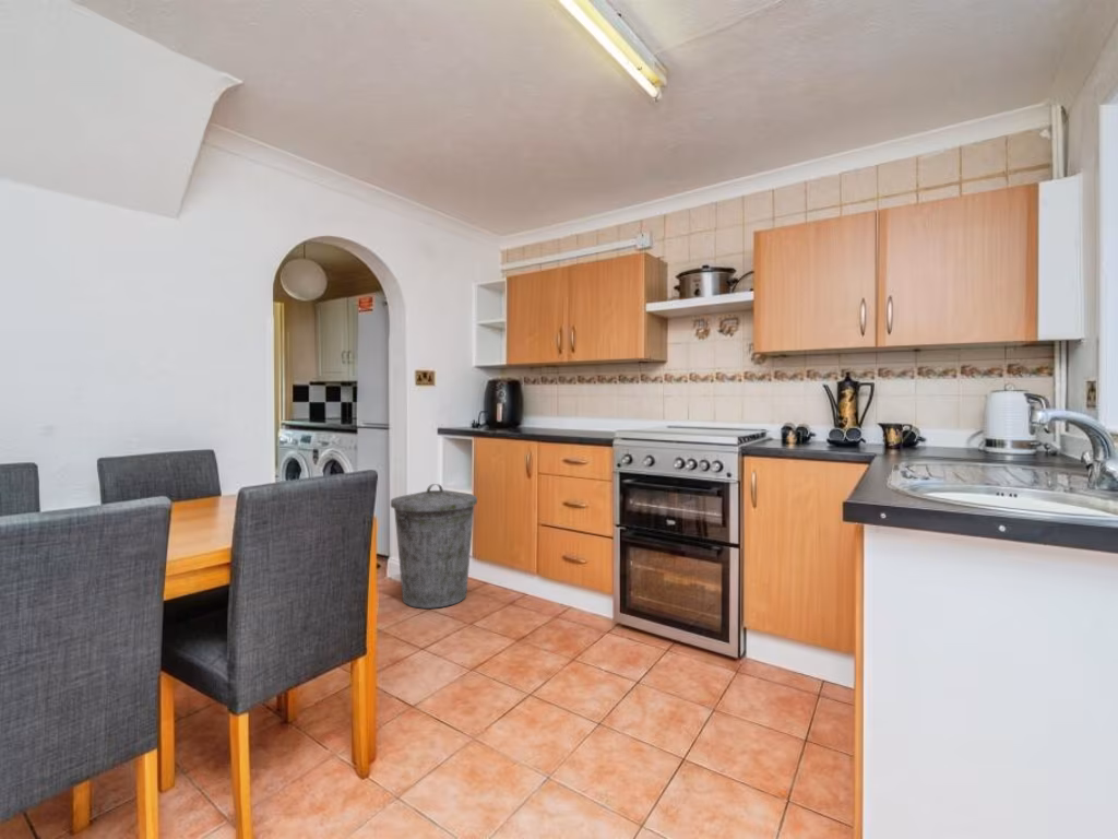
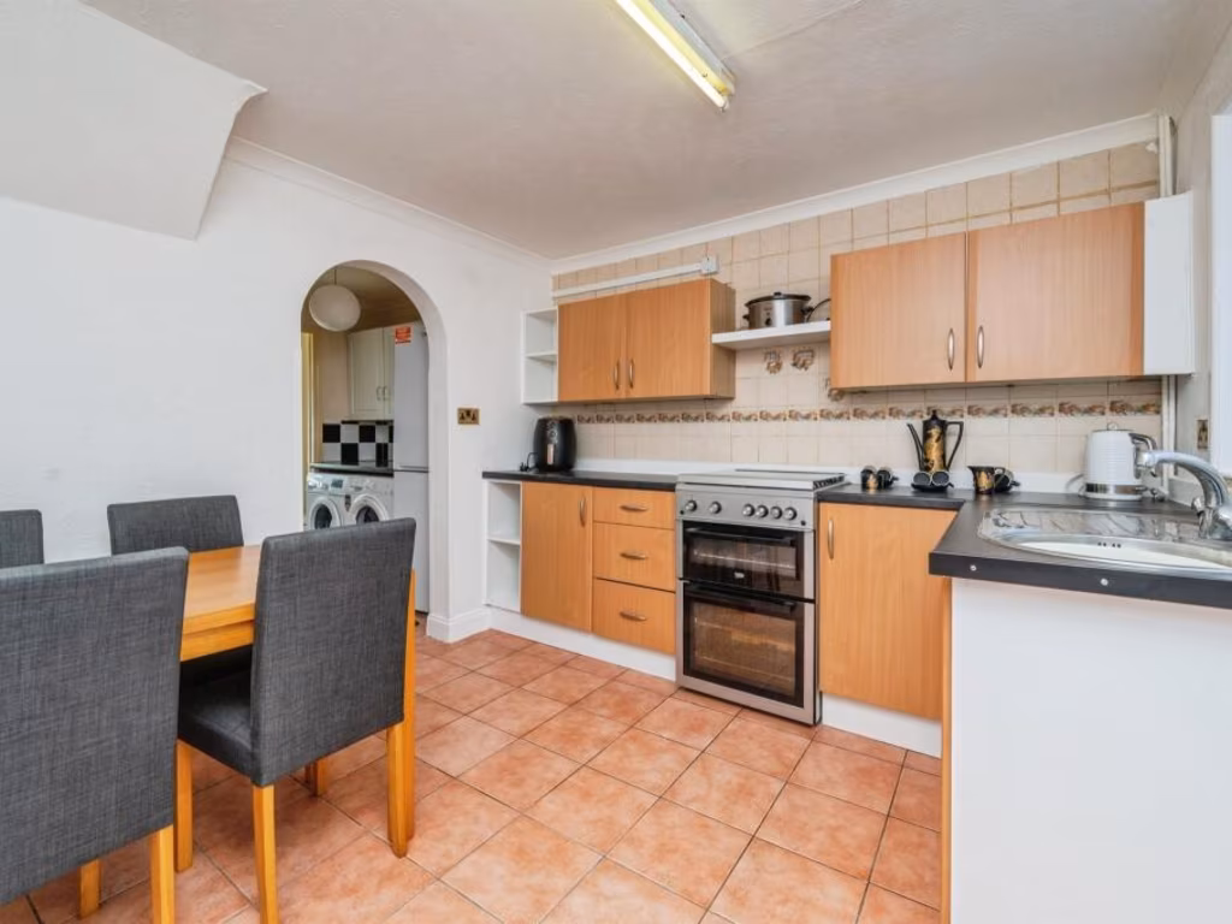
- trash can (435, 540)
